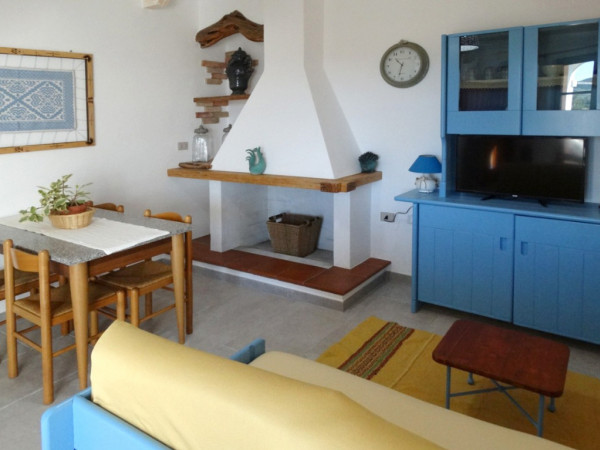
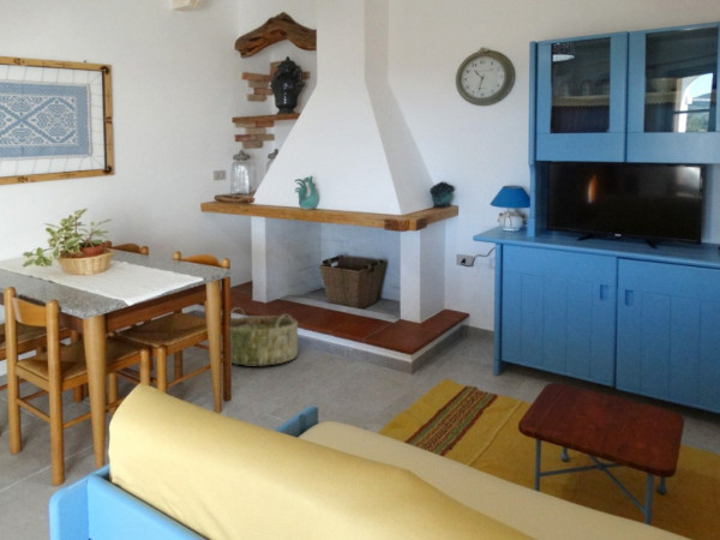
+ basket (259, 332)
